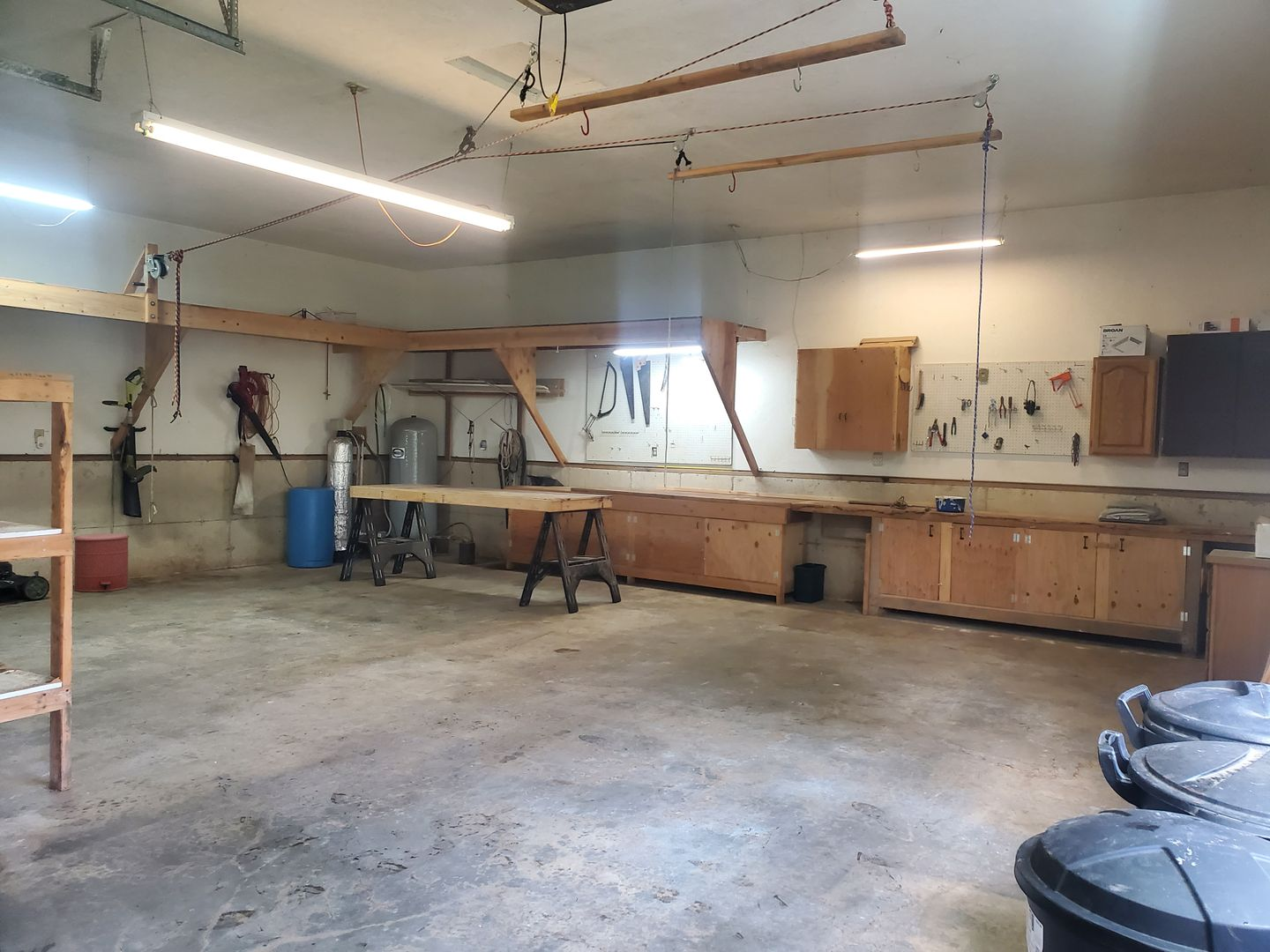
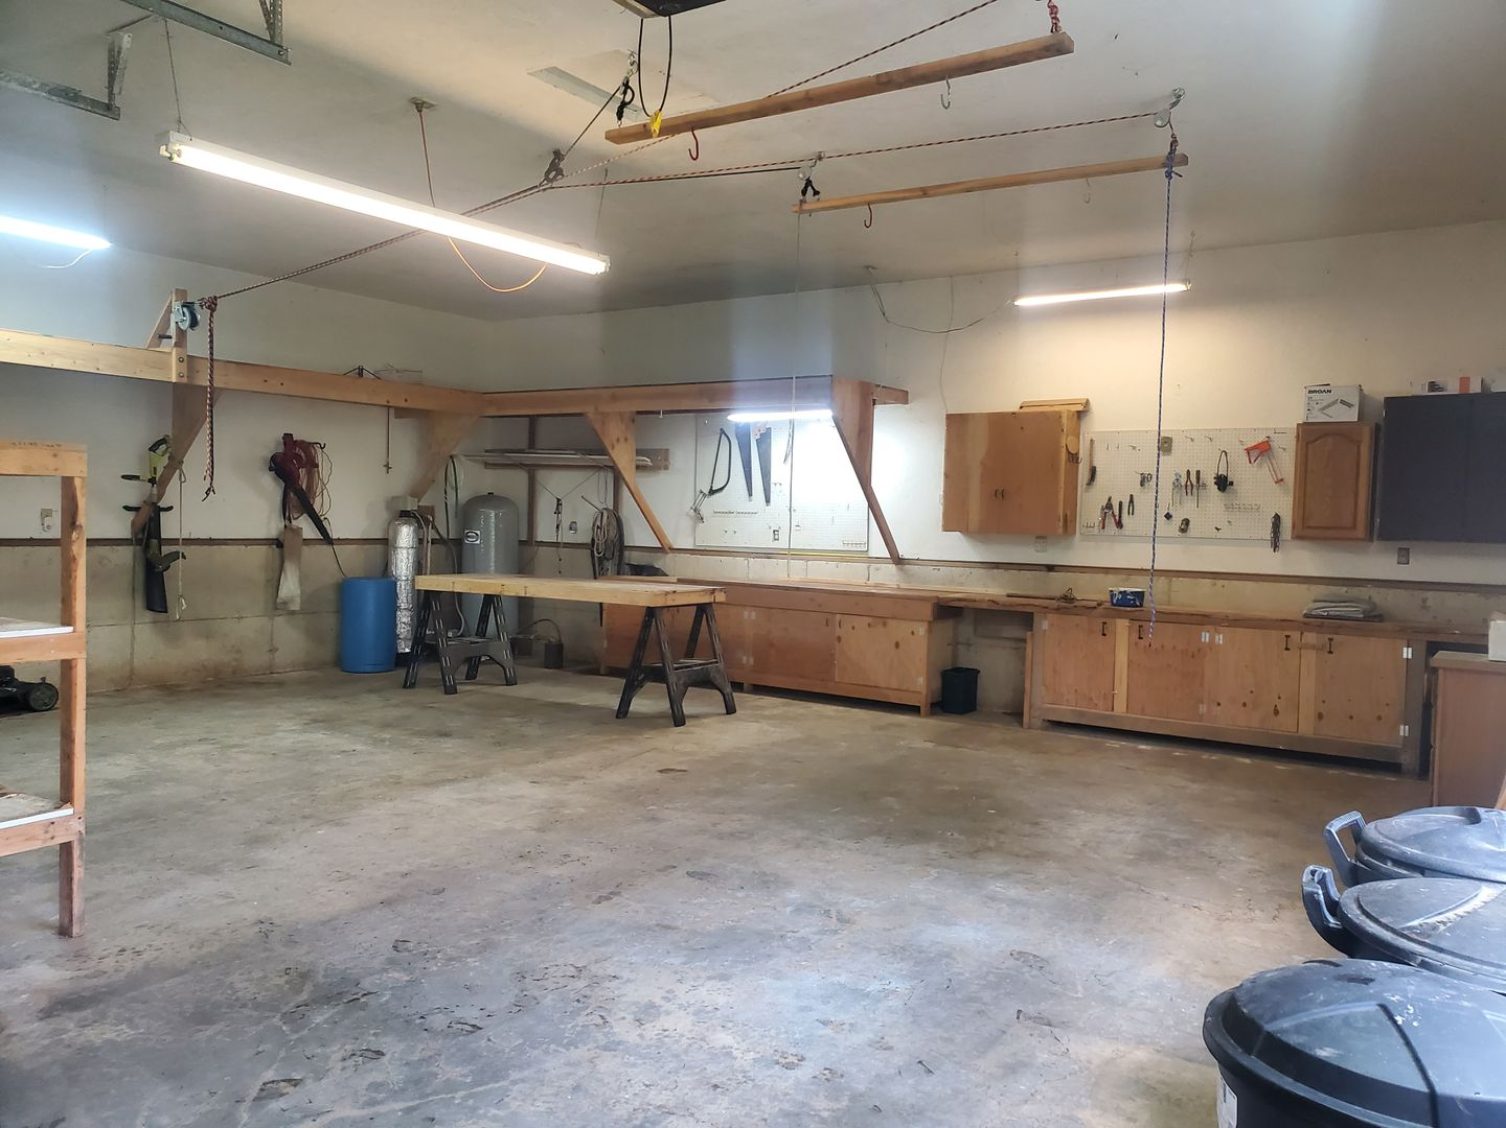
- trash can (101, 562)
